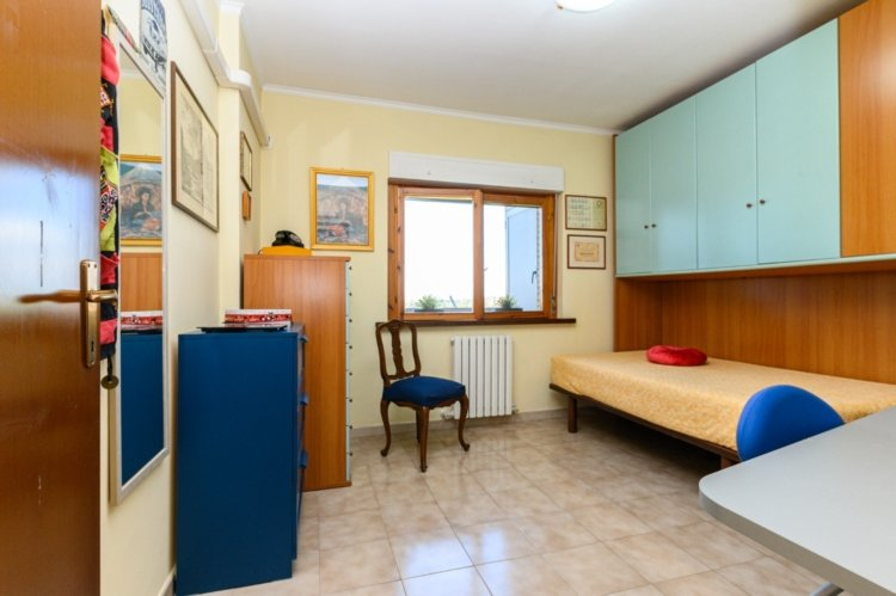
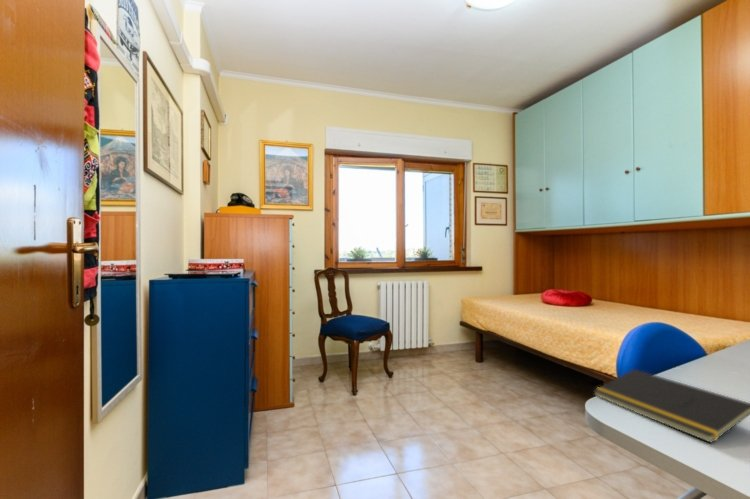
+ notepad (666, 399)
